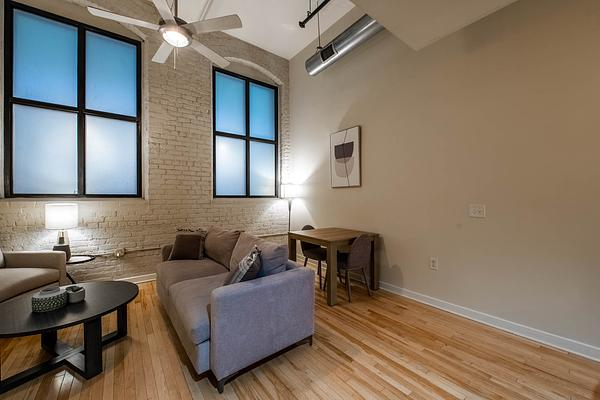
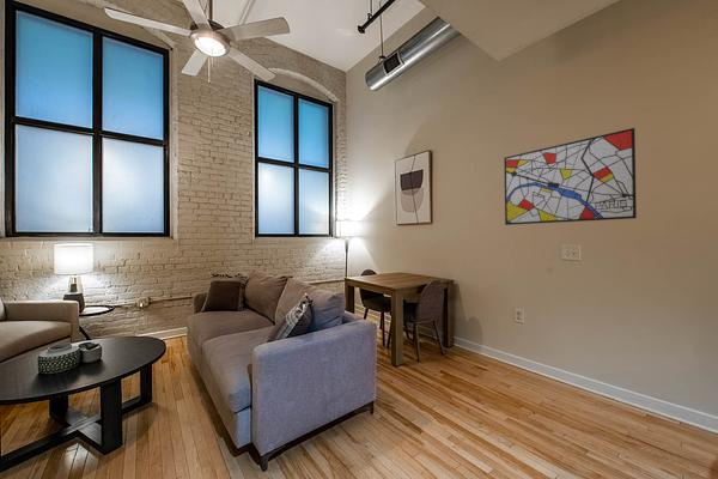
+ wall art (560, 183)
